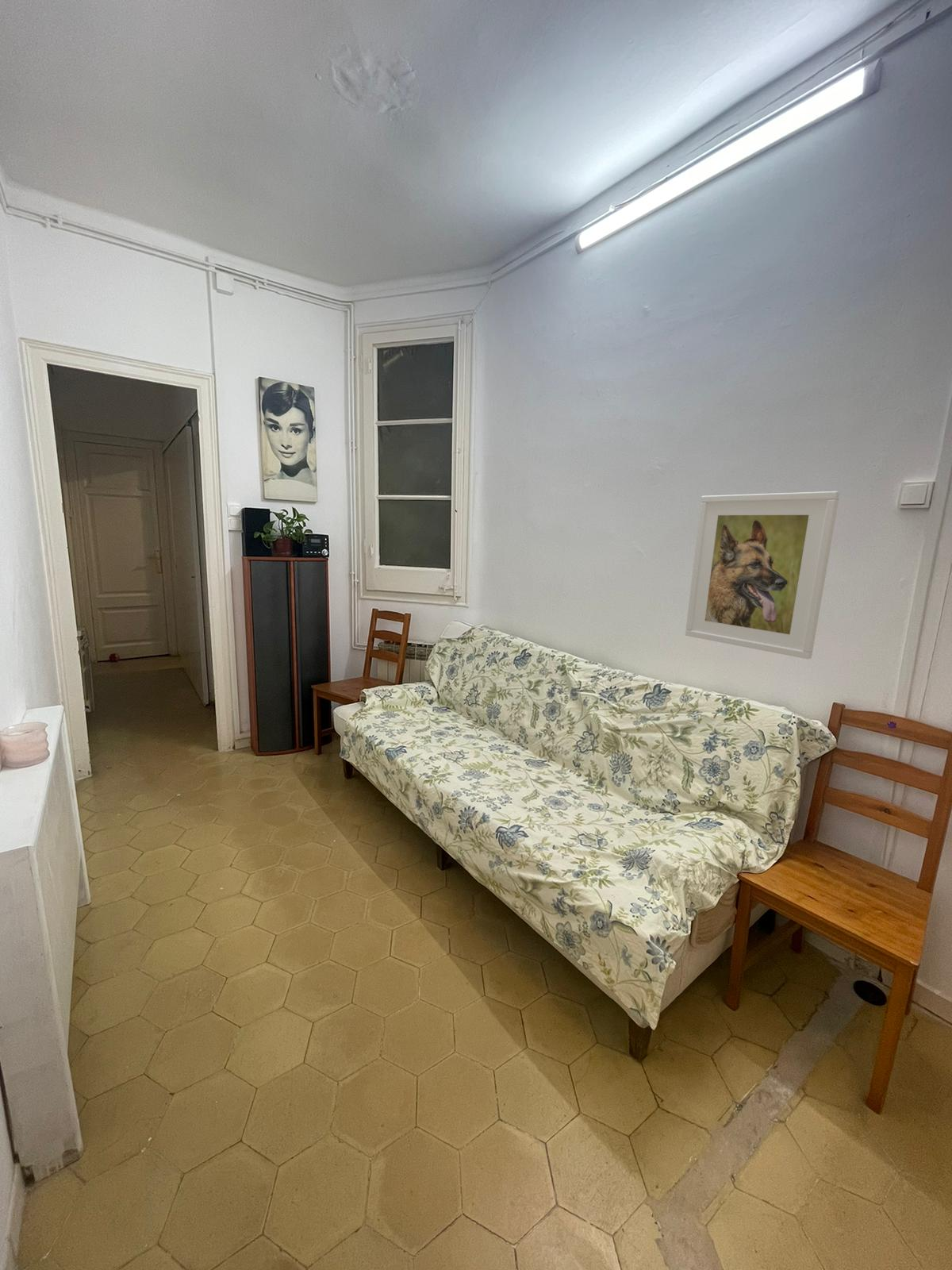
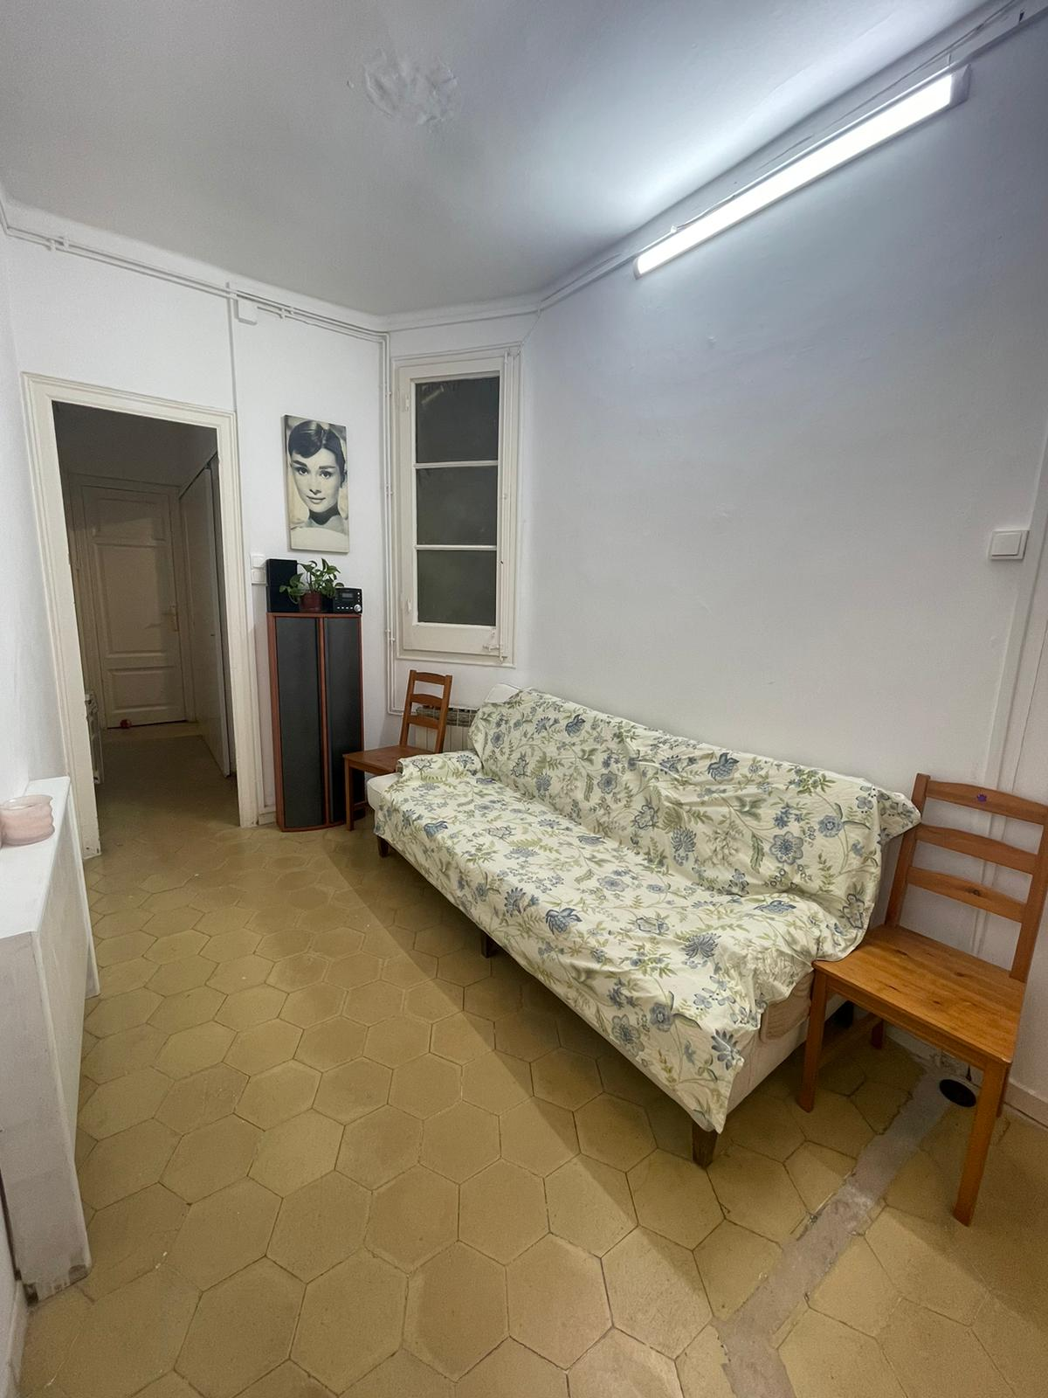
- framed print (753, 572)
